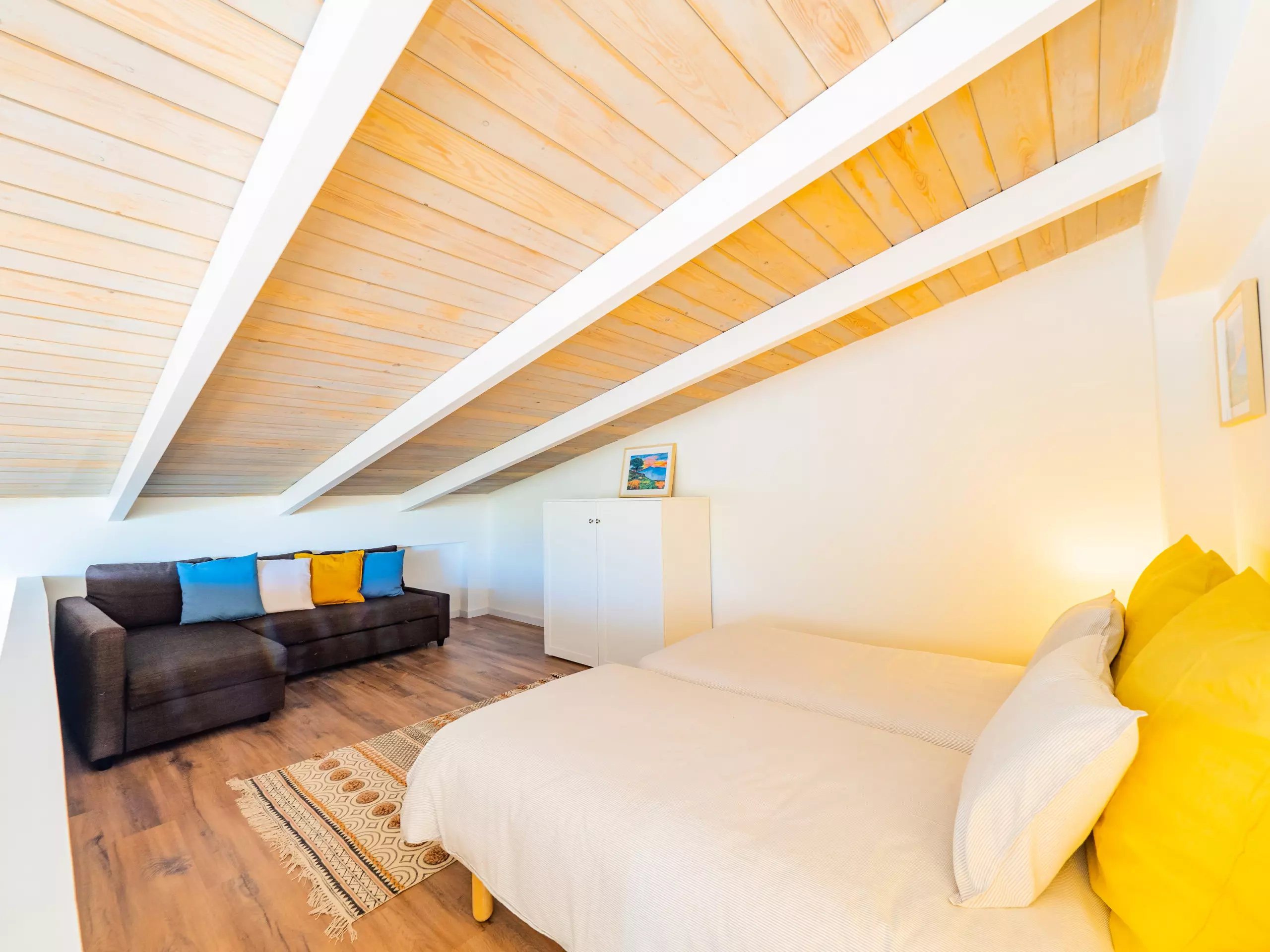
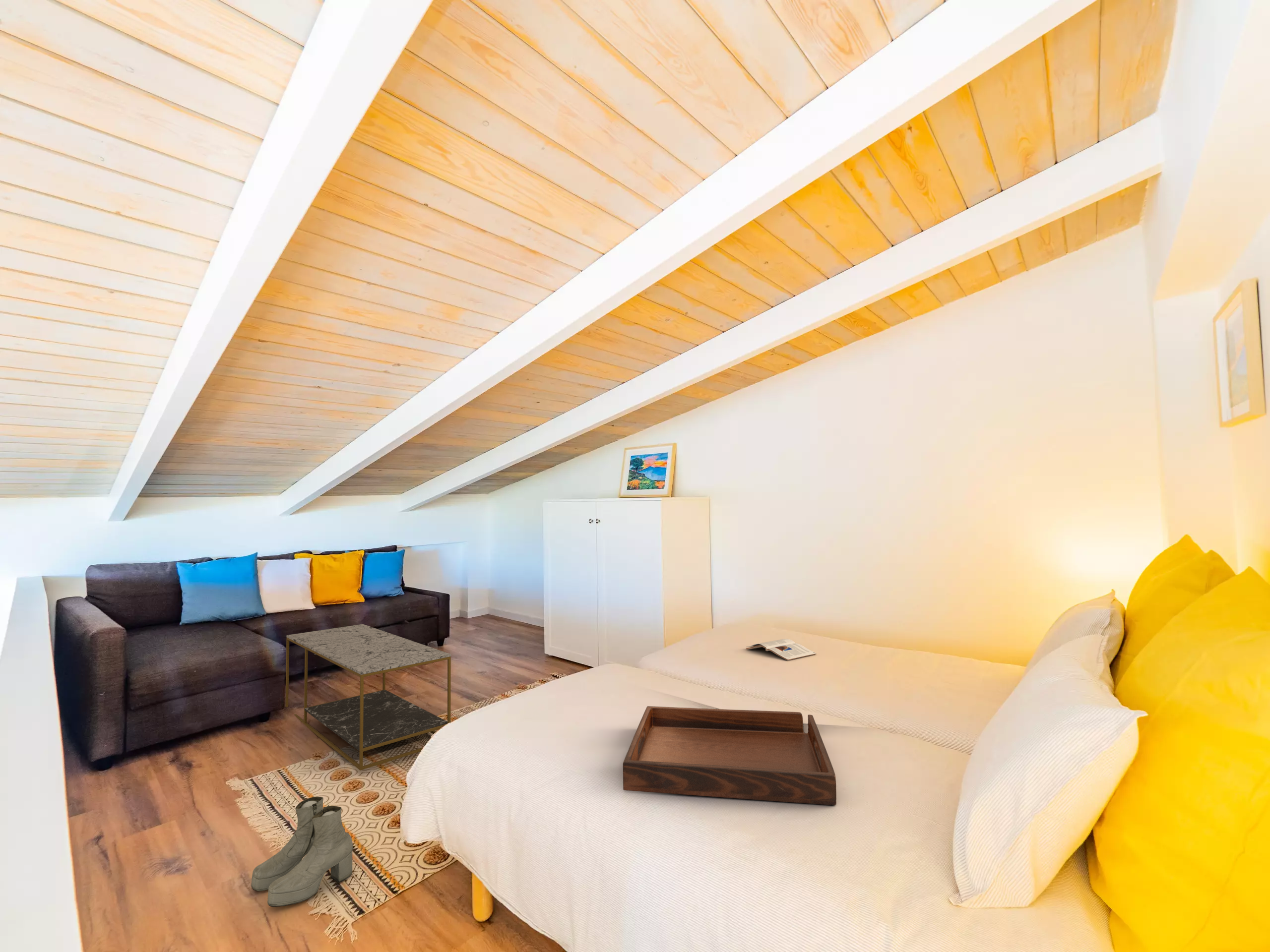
+ coffee table (362, 684)
+ magazine (780, 647)
+ boots (304, 846)
+ serving tray (727, 747)
